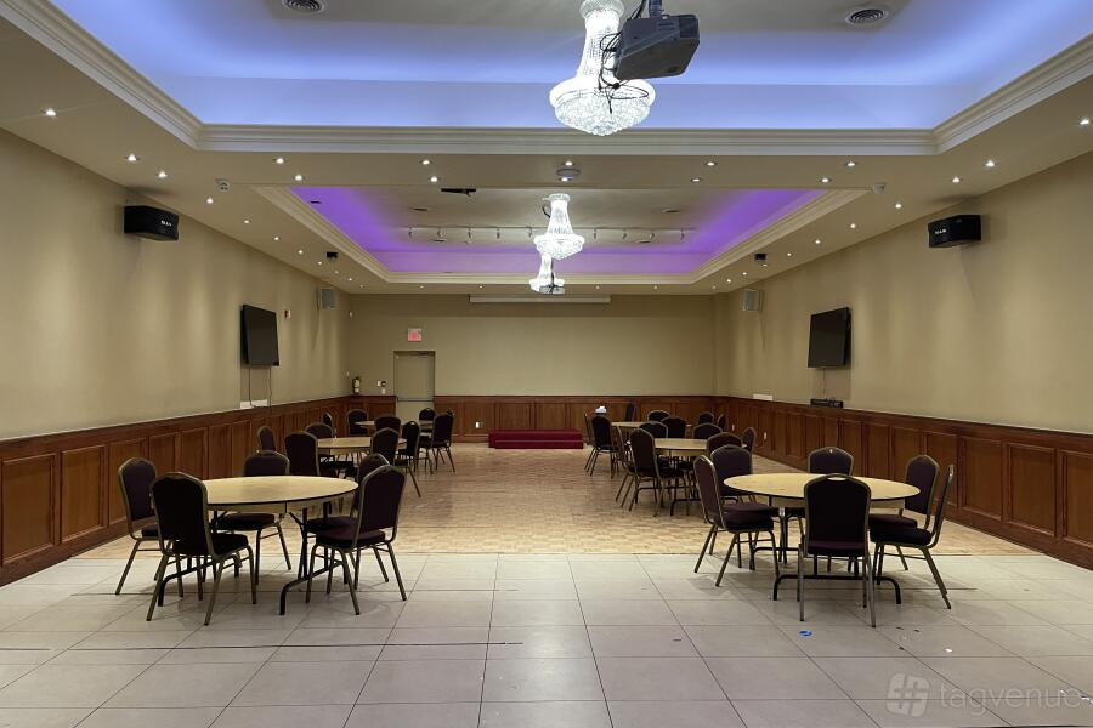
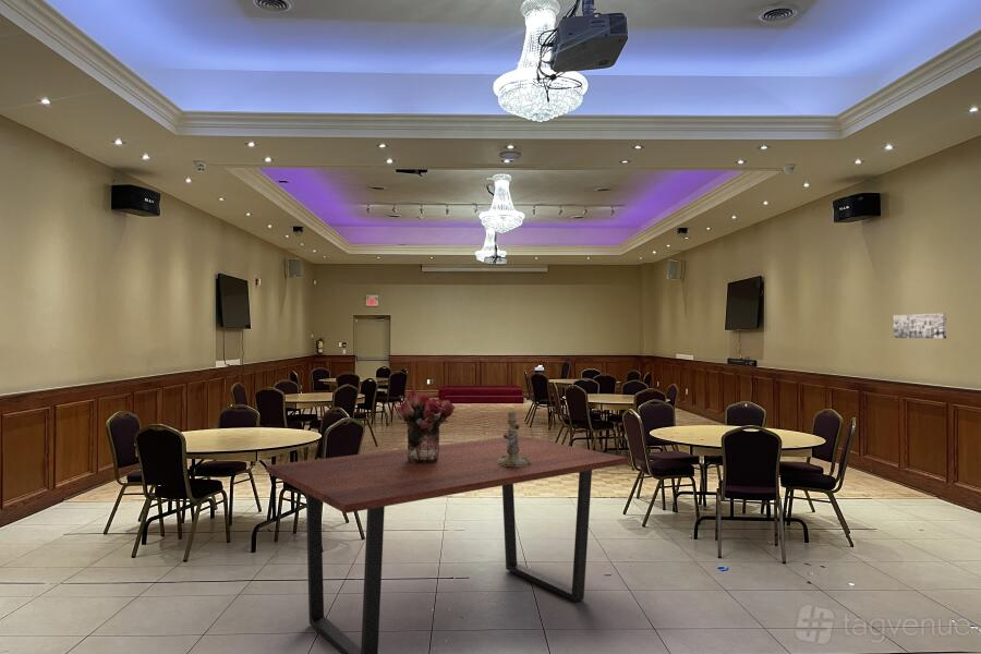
+ bouquet (425, 425)
+ candlestick (513, 437)
+ dining table (446, 495)
+ wall art (918, 326)
